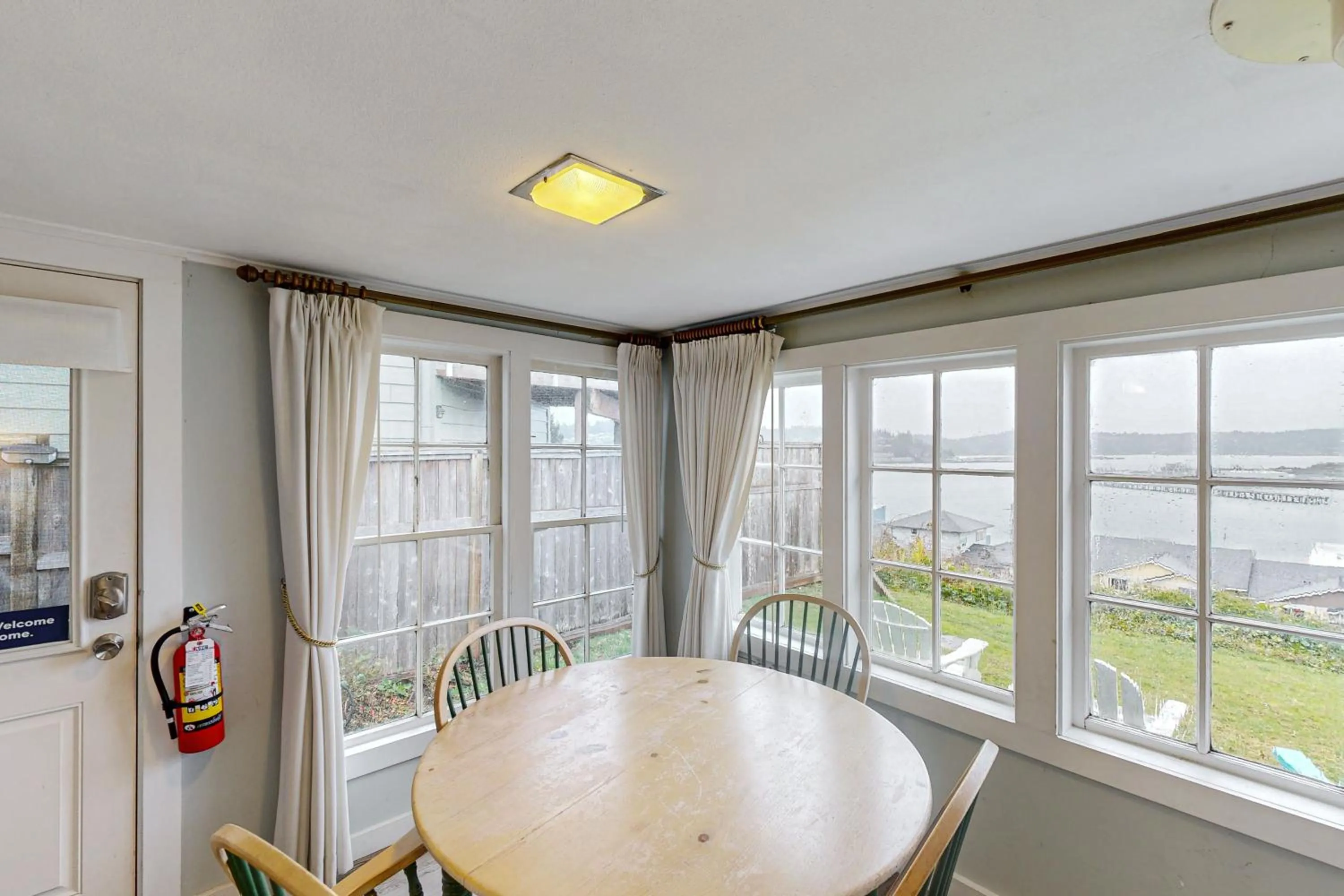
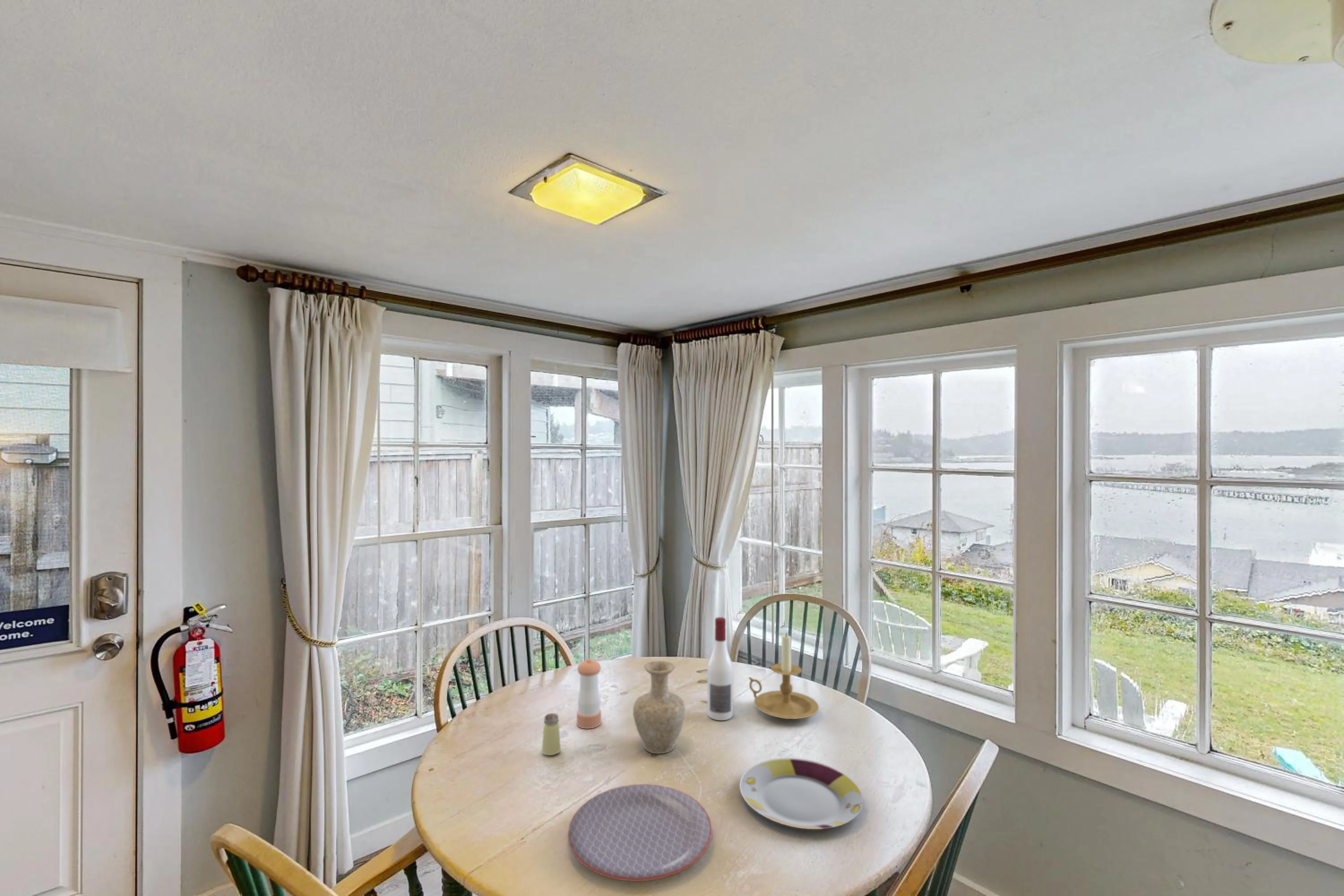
+ candle holder (786, 672)
+ plate (800, 794)
+ saltshaker (551, 733)
+ vase (659, 706)
+ alcohol (720, 667)
+ pepper shaker (589, 691)
+ plate (640, 831)
